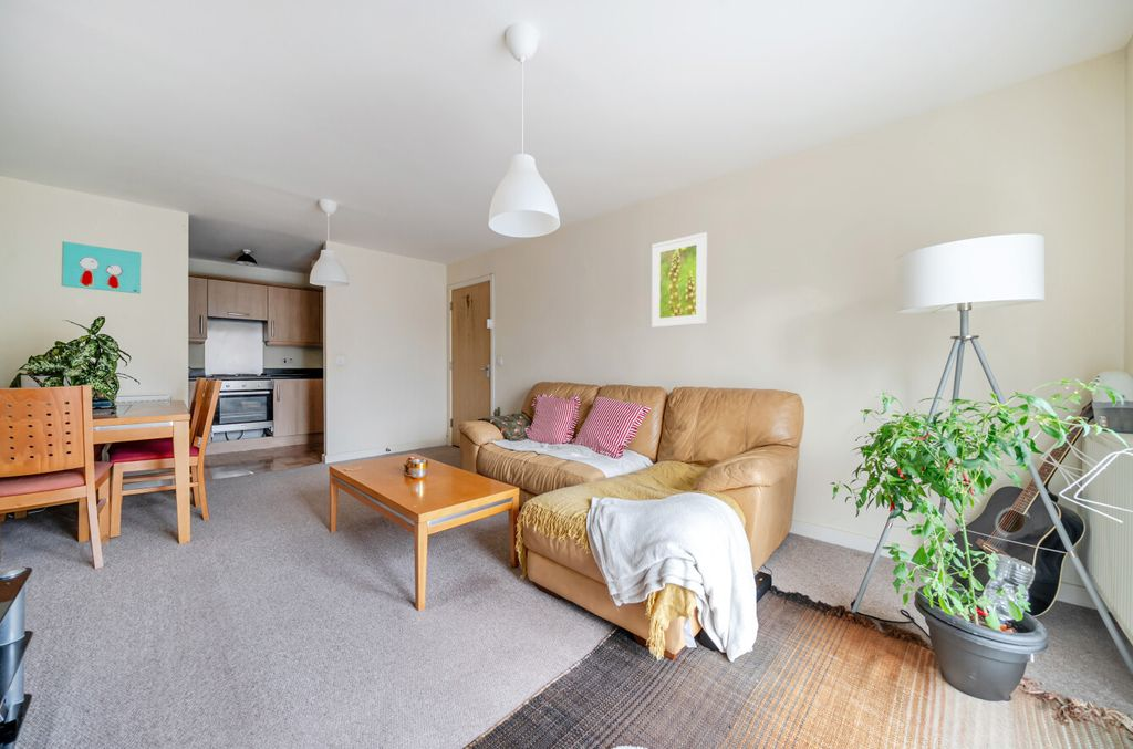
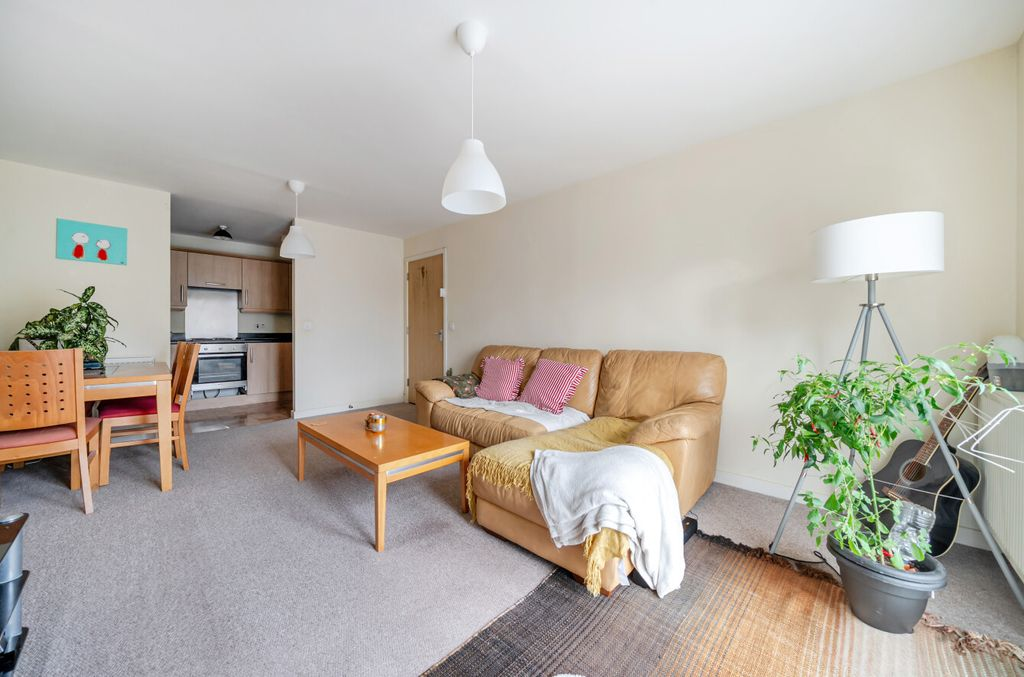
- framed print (677, 282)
